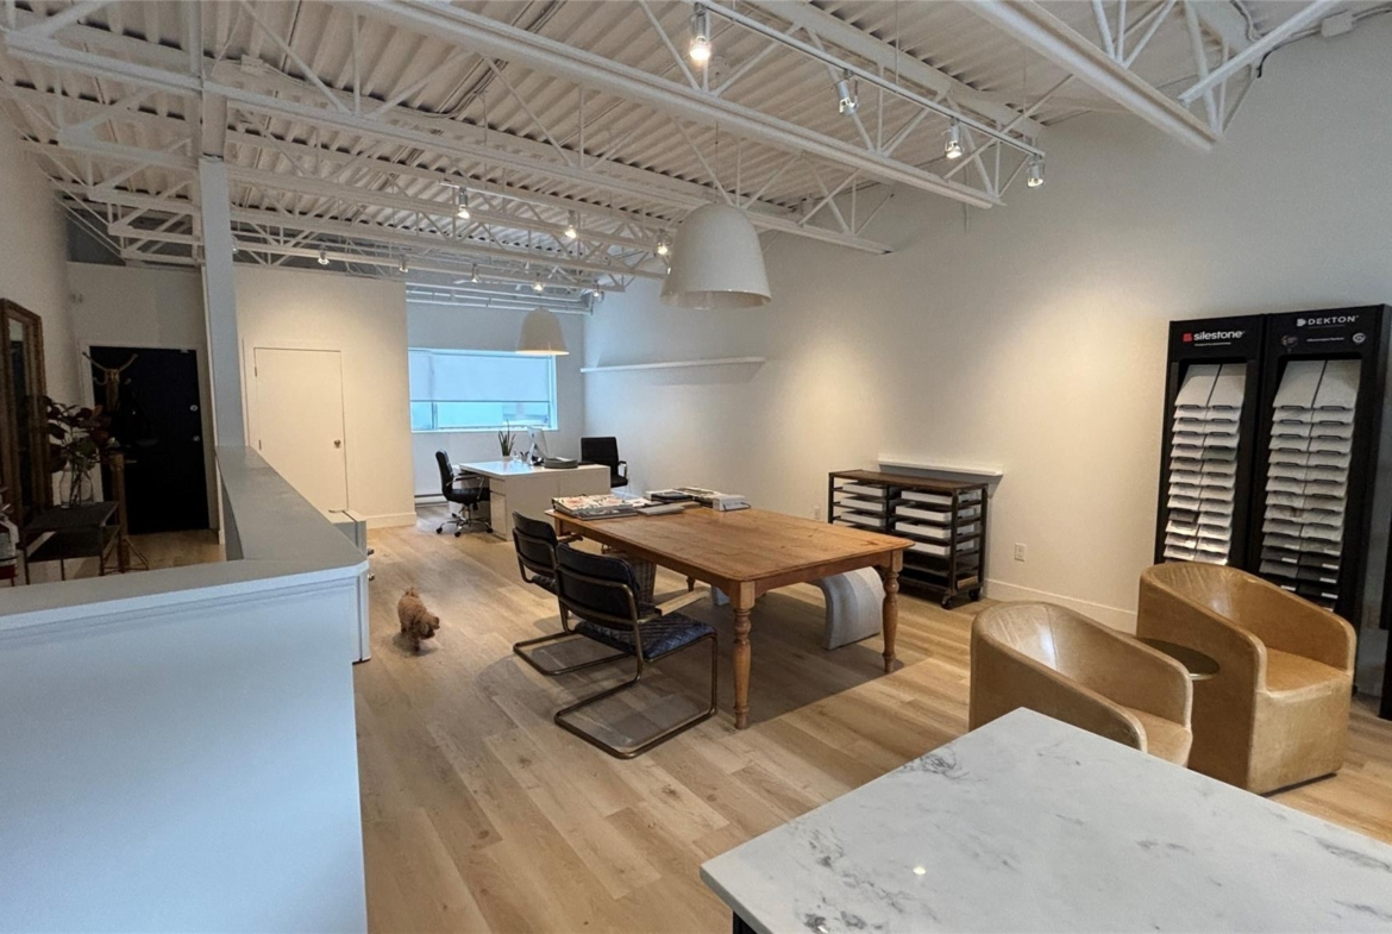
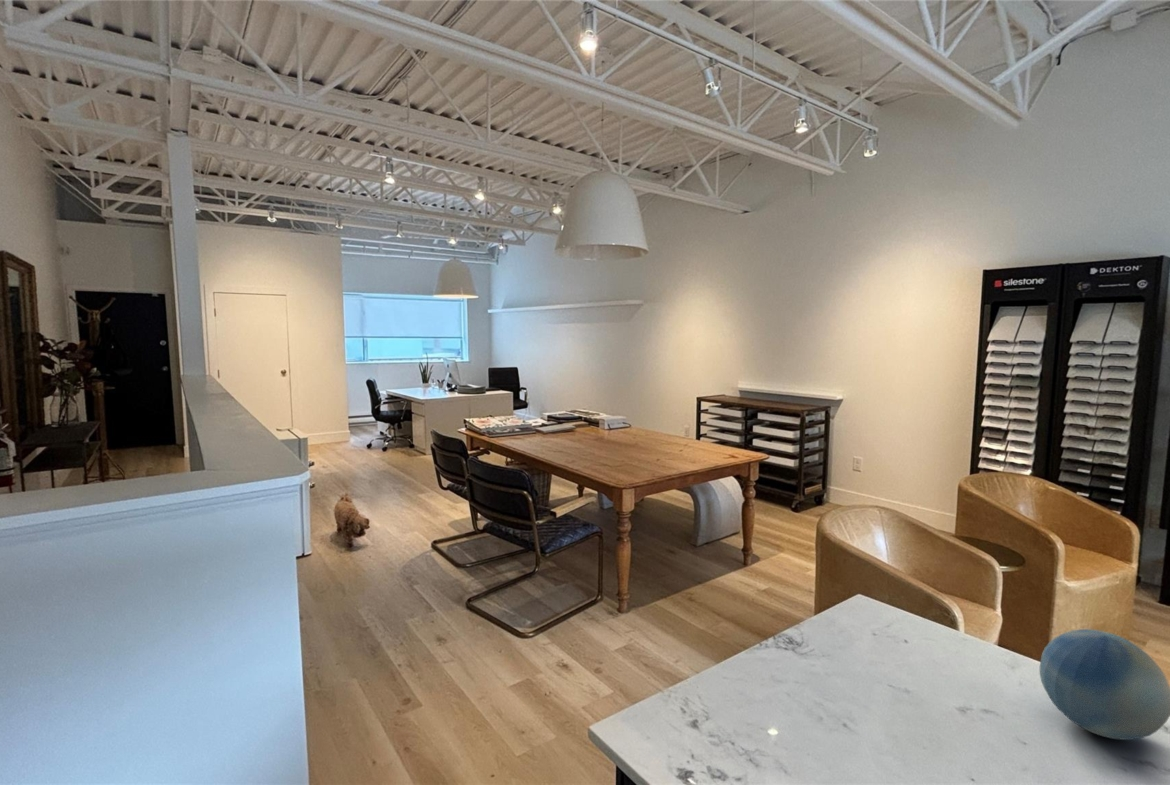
+ decorative ball (1102, 682)
